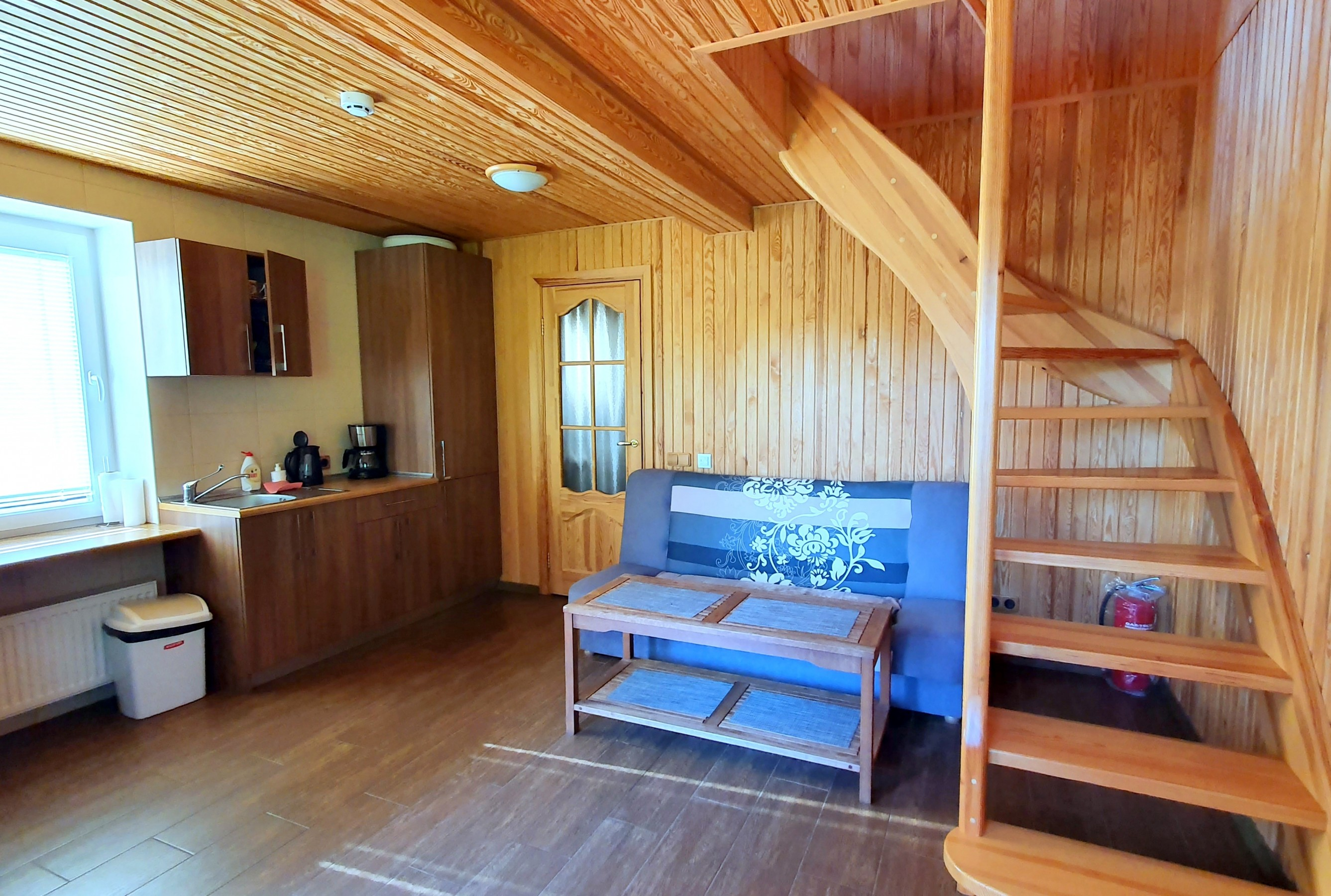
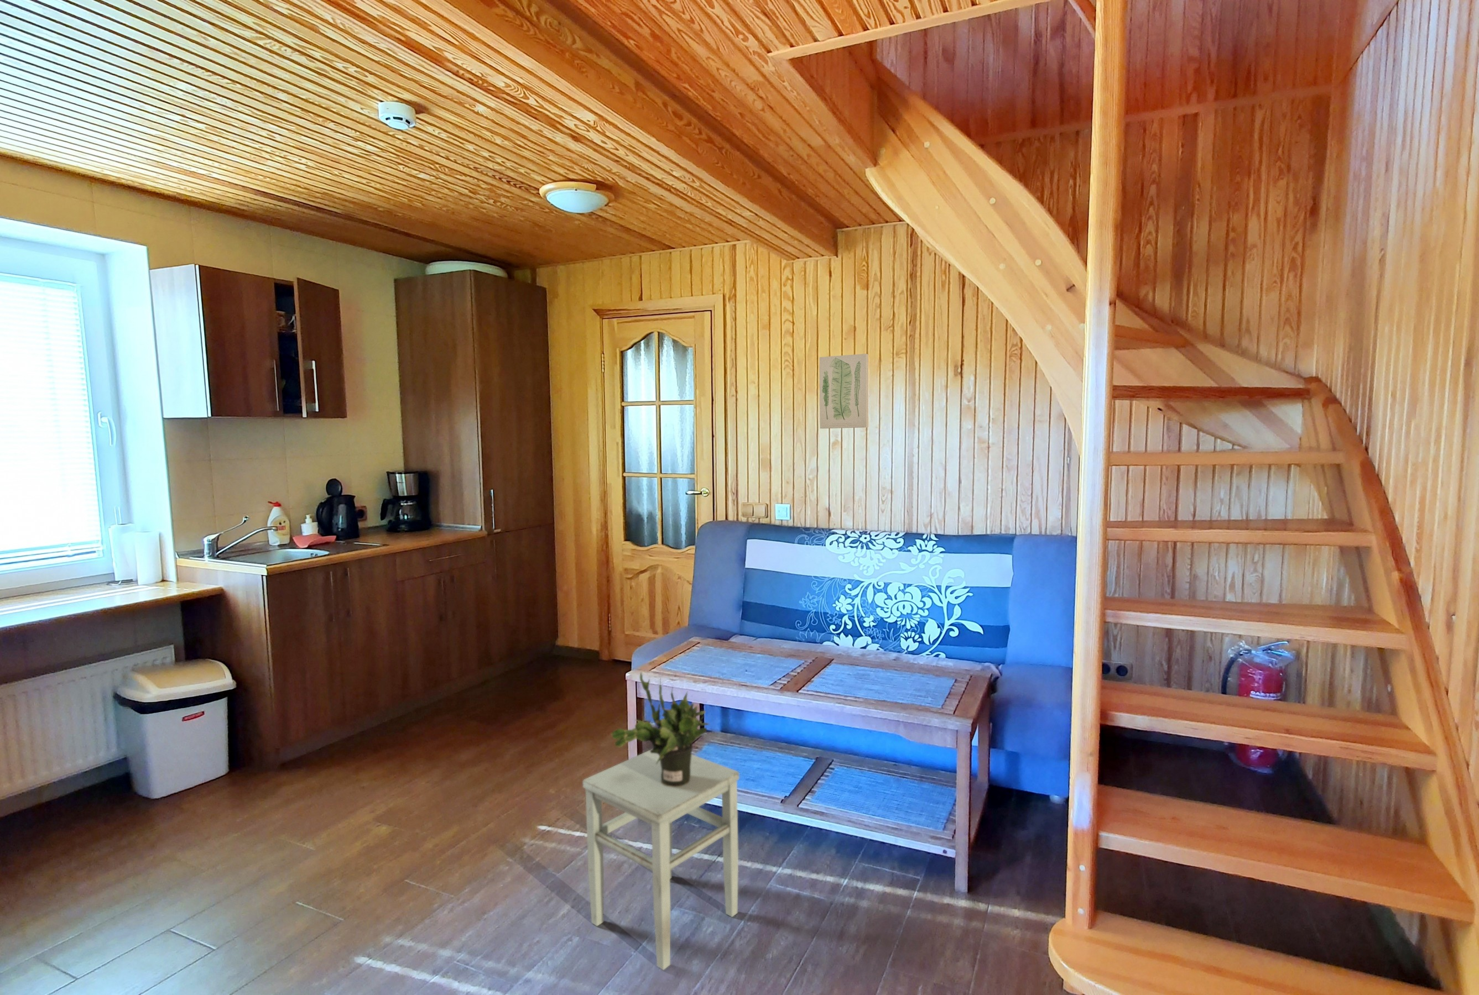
+ wall art (843, 392)
+ stool (663, 847)
+ potted plant (658, 732)
